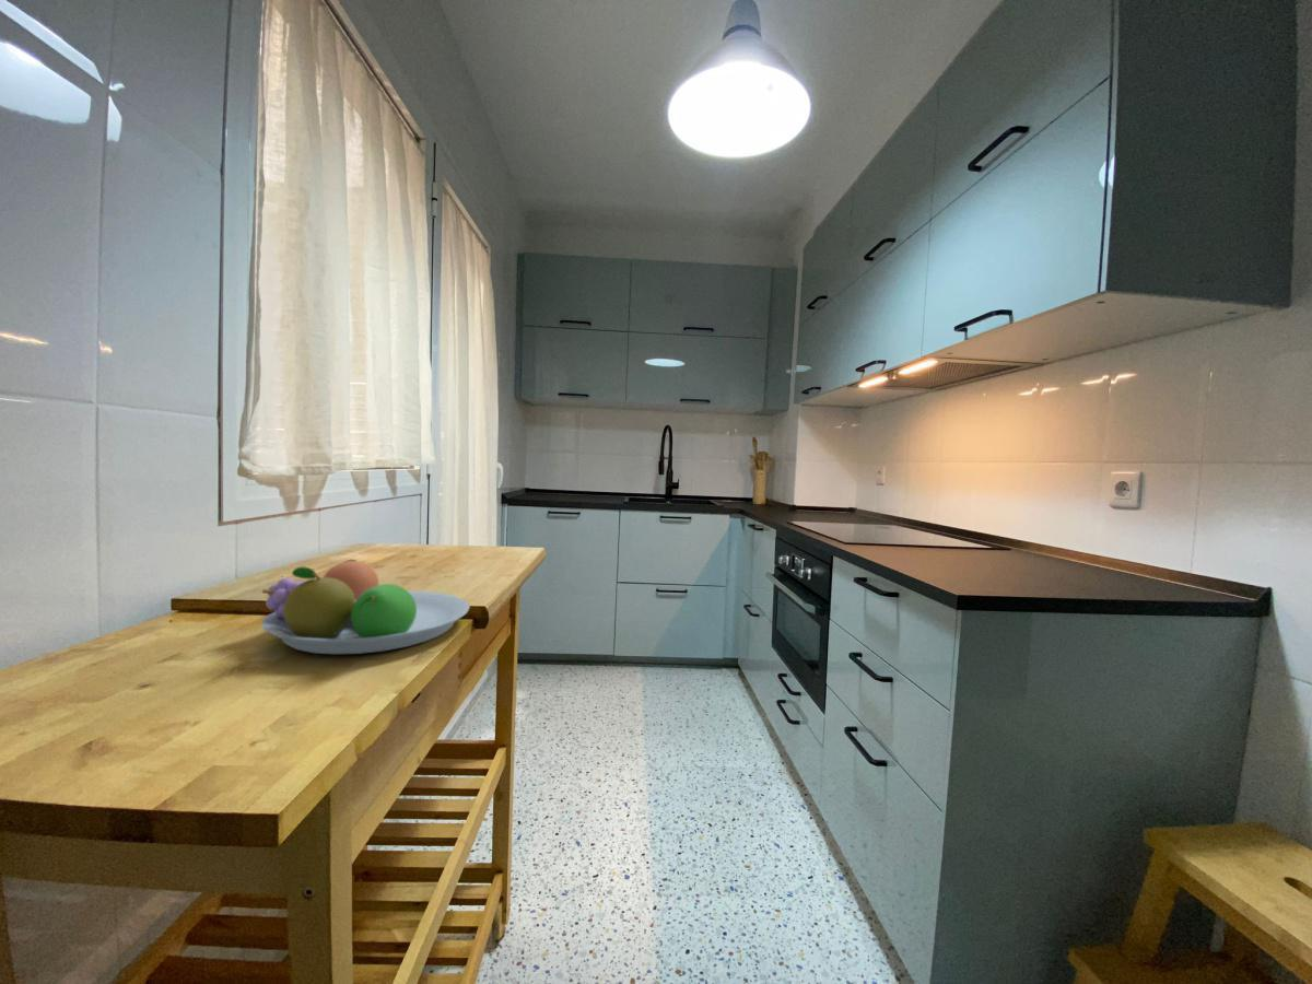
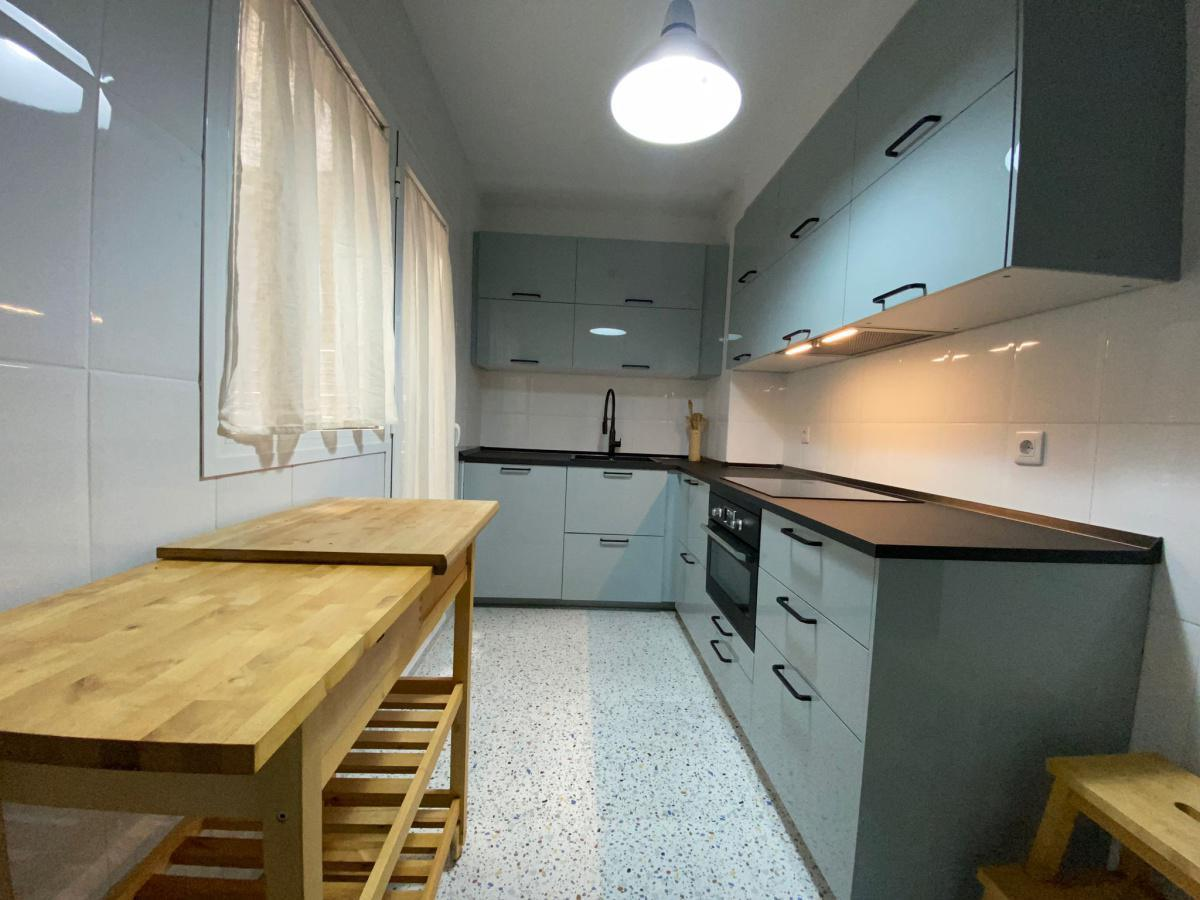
- fruit bowl (371, 595)
